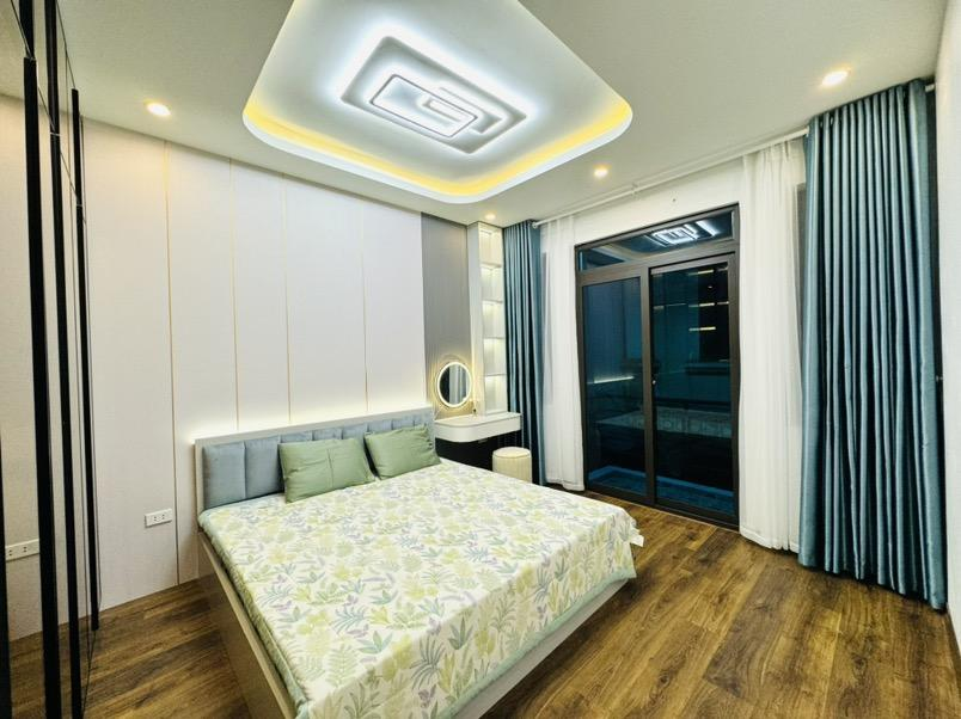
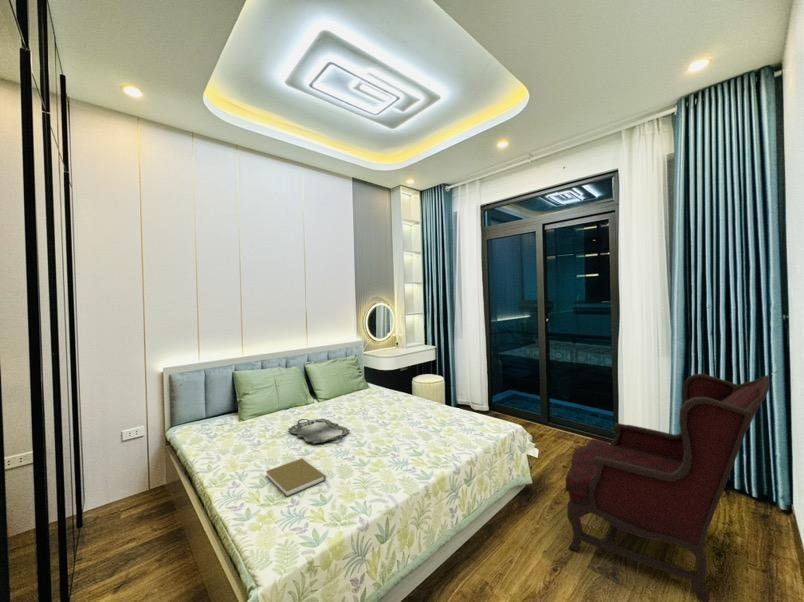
+ serving tray (318, 430)
+ book (295, 475)
+ armchair (657, 455)
